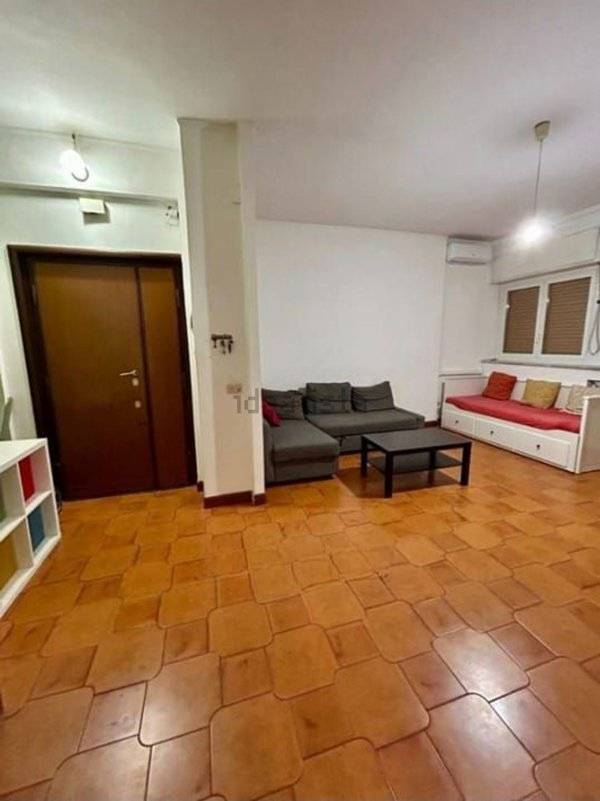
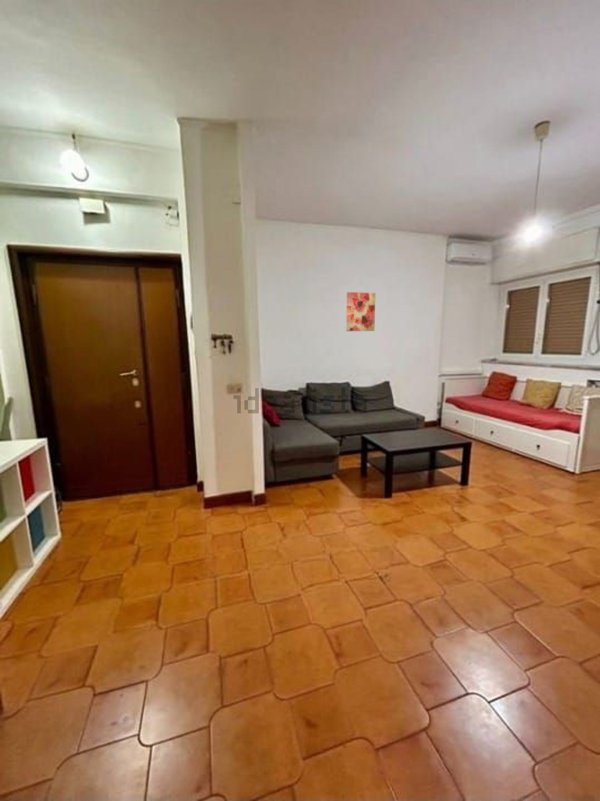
+ wall art (360, 312)
